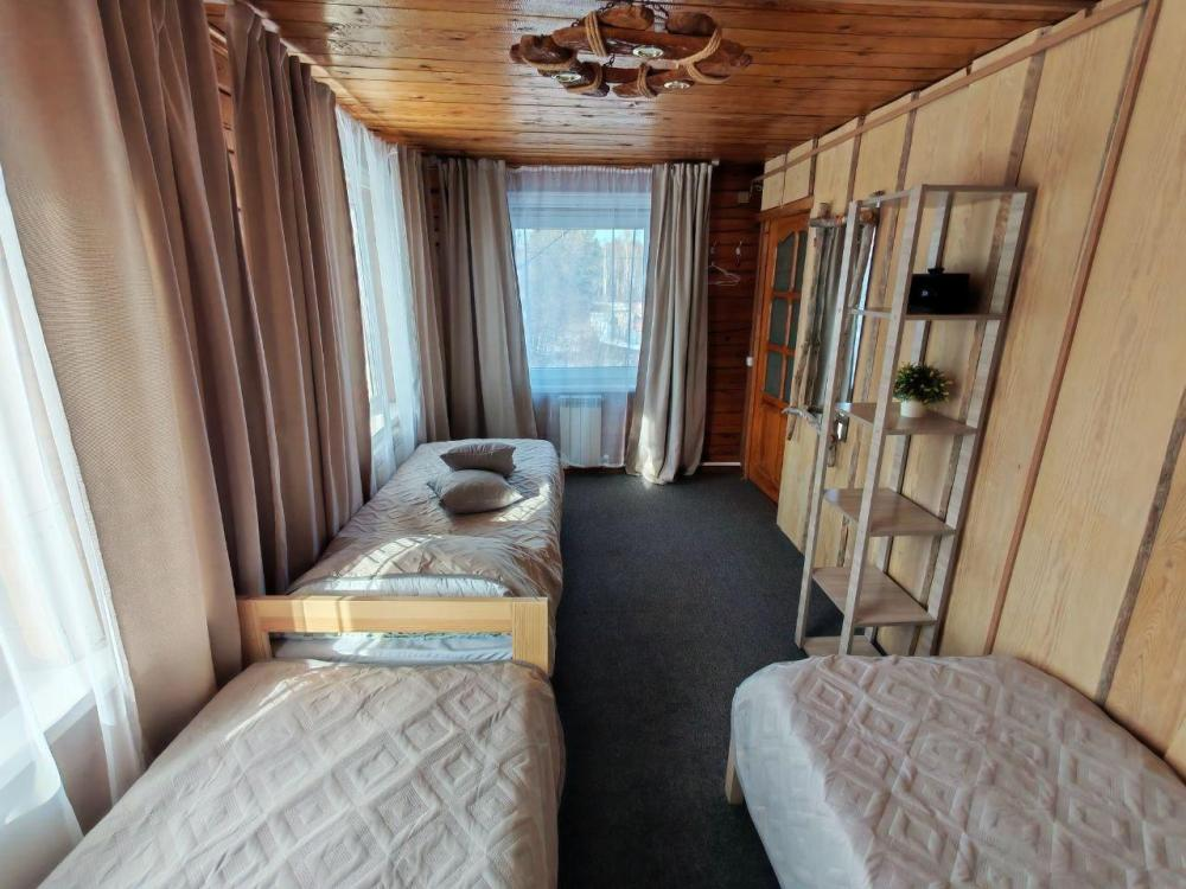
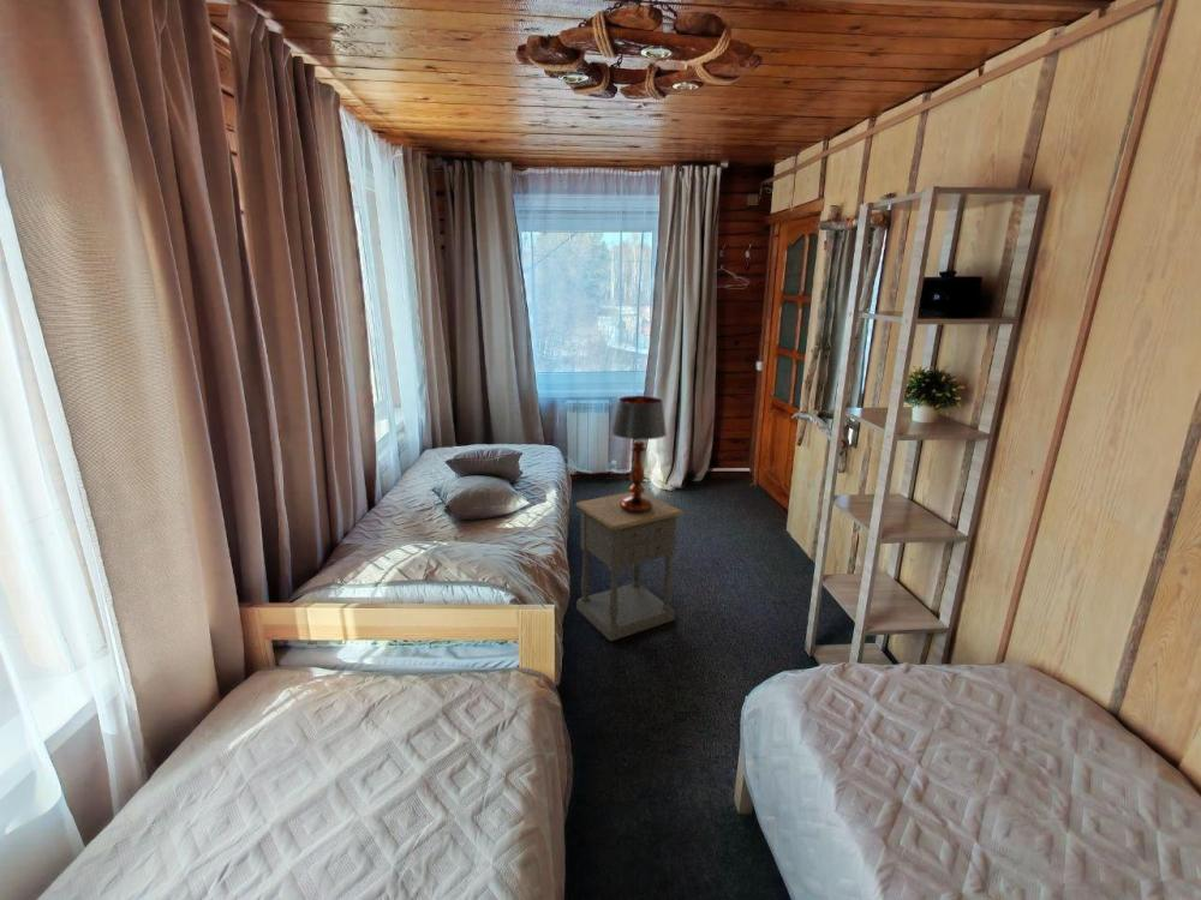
+ nightstand (626, 562)
+ table lamp (638, 455)
